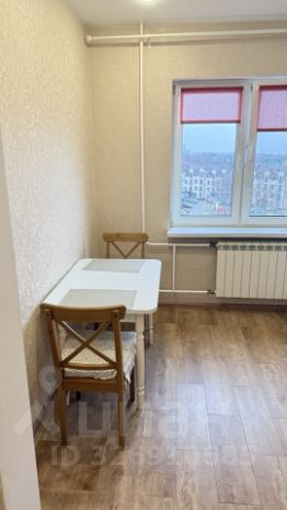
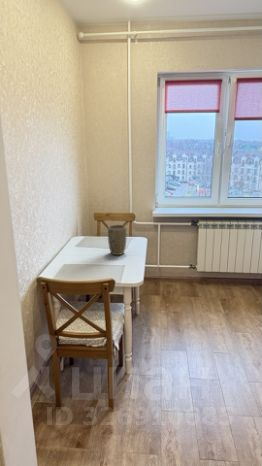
+ plant pot (117, 240)
